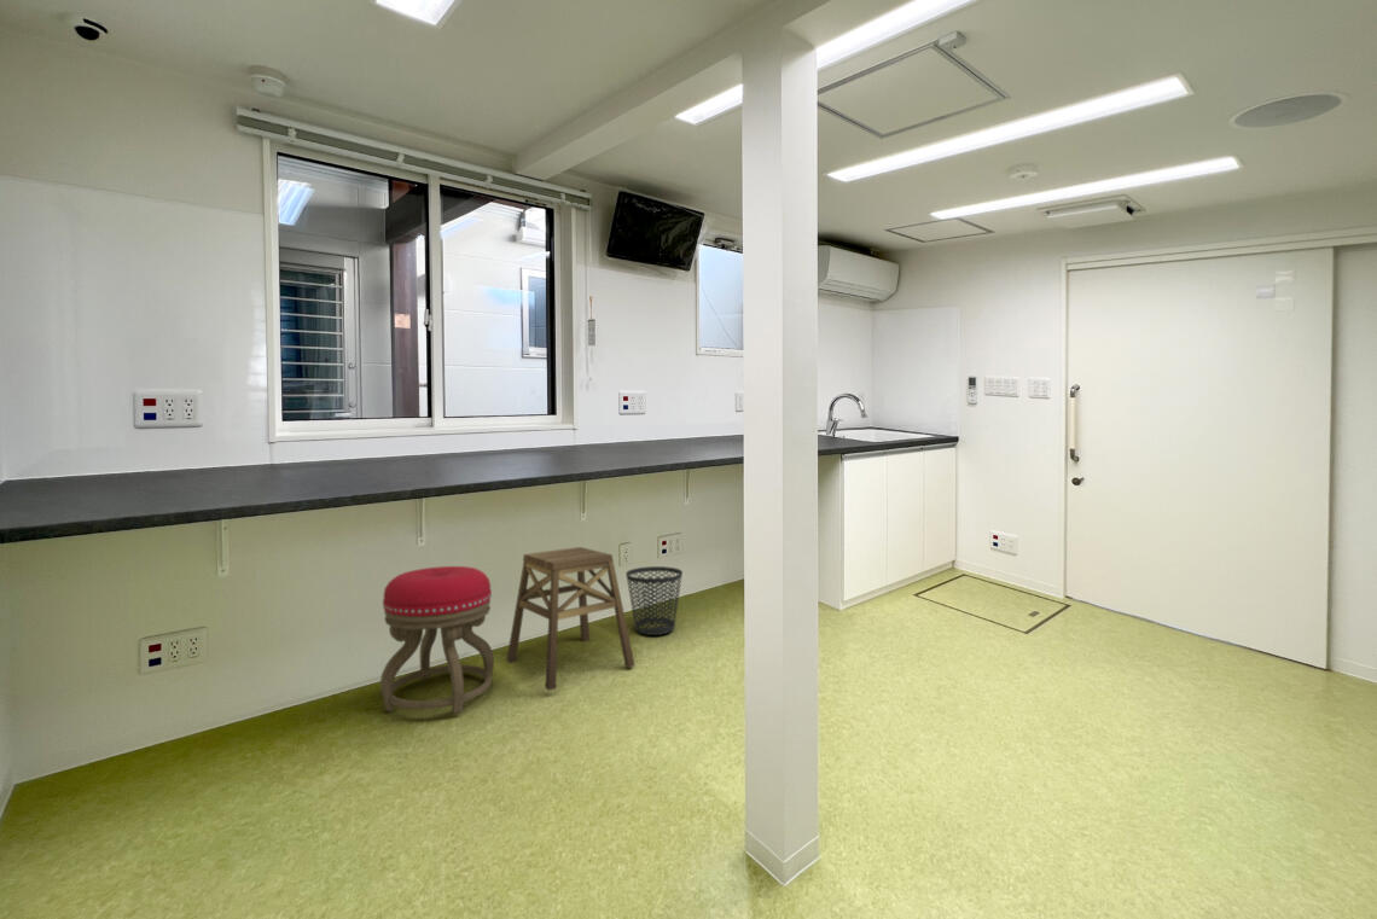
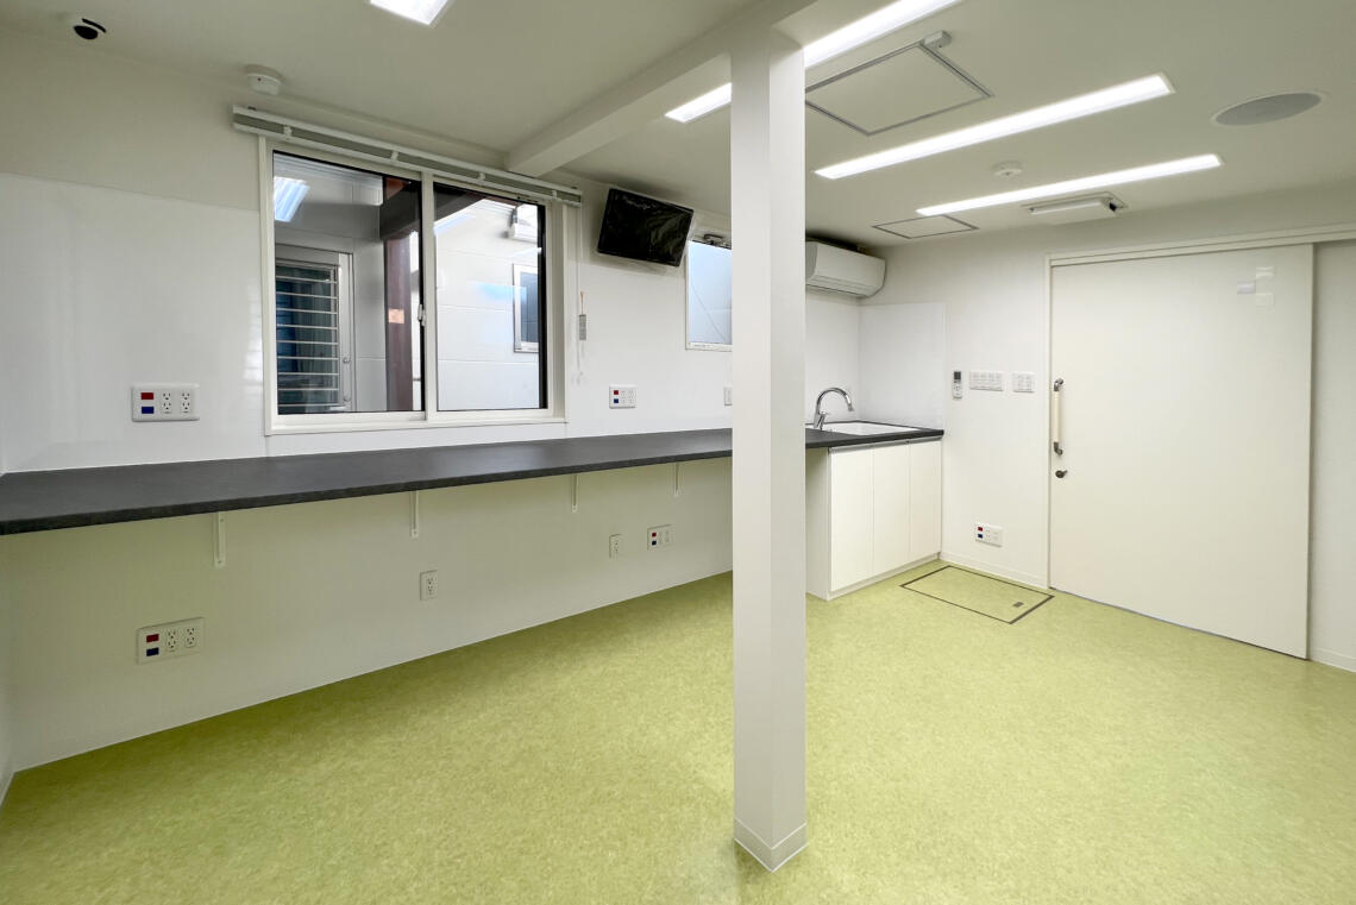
- wastebasket (653, 600)
- stool (569, 609)
- stool (441, 634)
